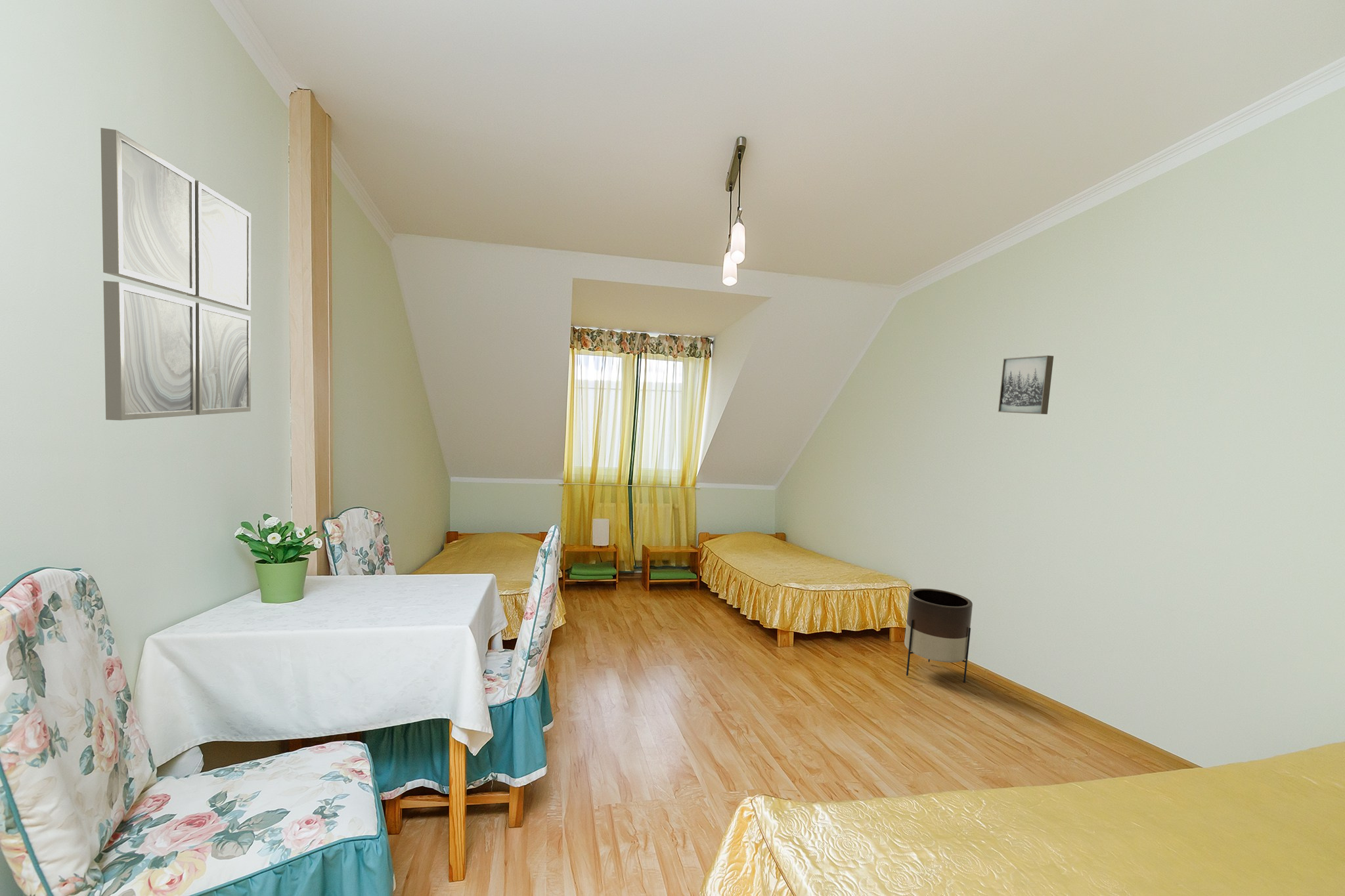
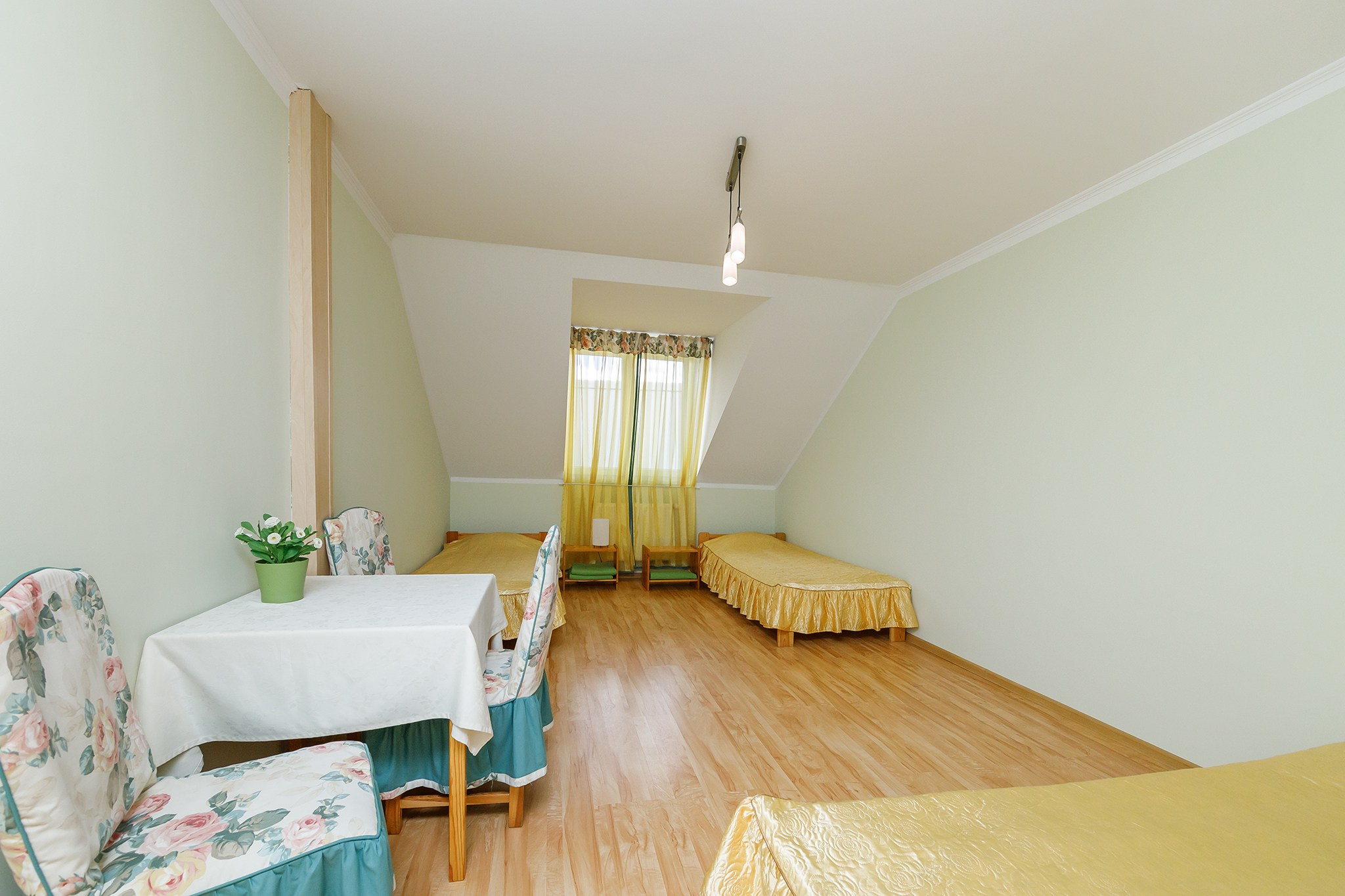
- planter (936, 635)
- wall art (1025, 385)
- wall art (190, 296)
